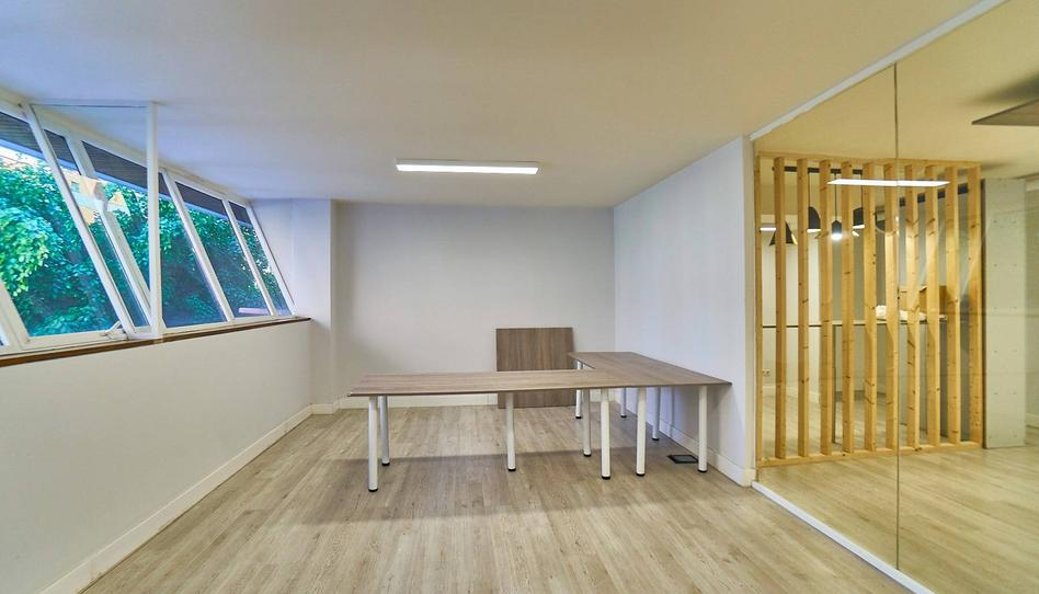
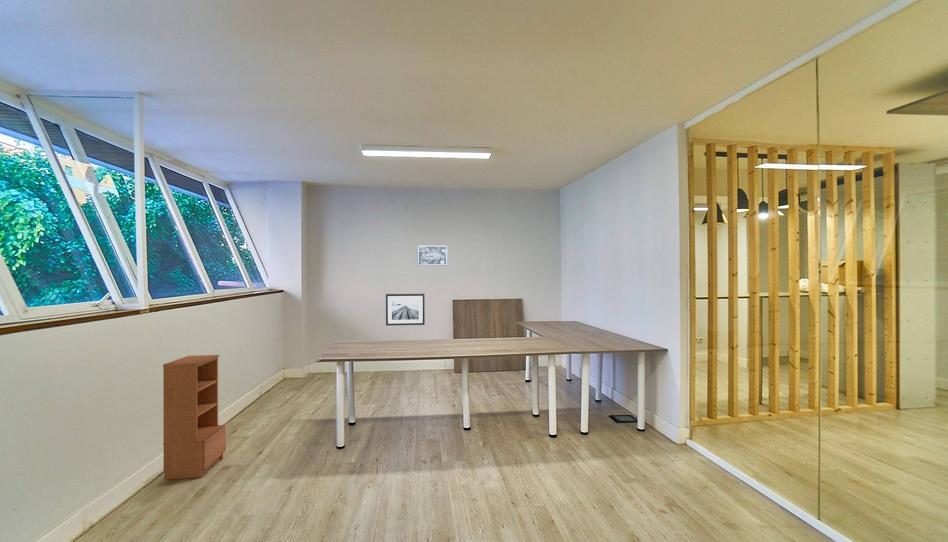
+ wall art (405, 309)
+ wall art (432, 255)
+ bookcase (196, 413)
